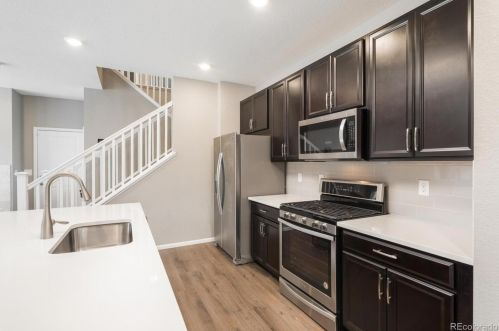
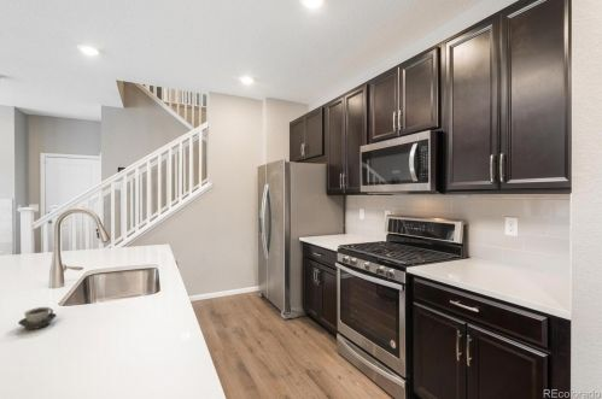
+ cup (37, 317)
